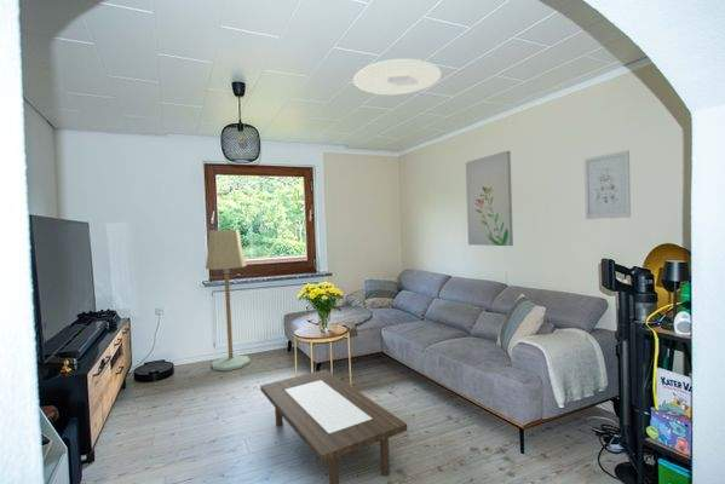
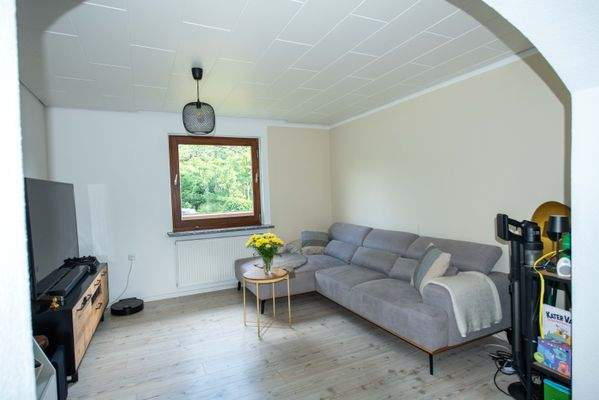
- floor lamp (228, 296)
- coffee table (324, 424)
- wall art (488, 201)
- ceiling light (396, 74)
- wall art (605, 186)
